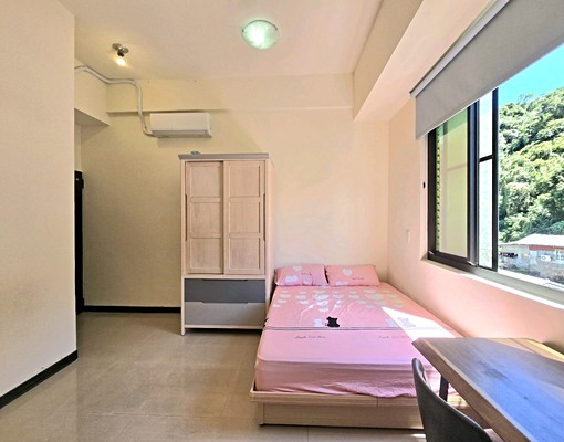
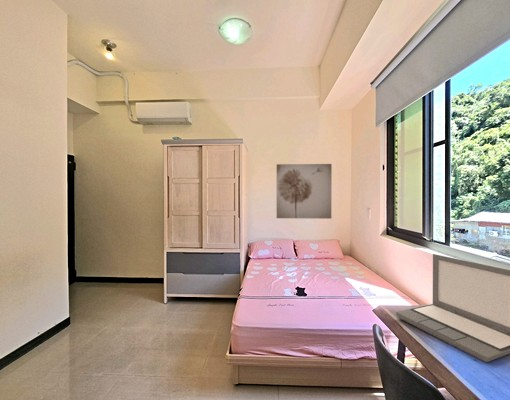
+ wall art (303, 191)
+ laptop (455, 298)
